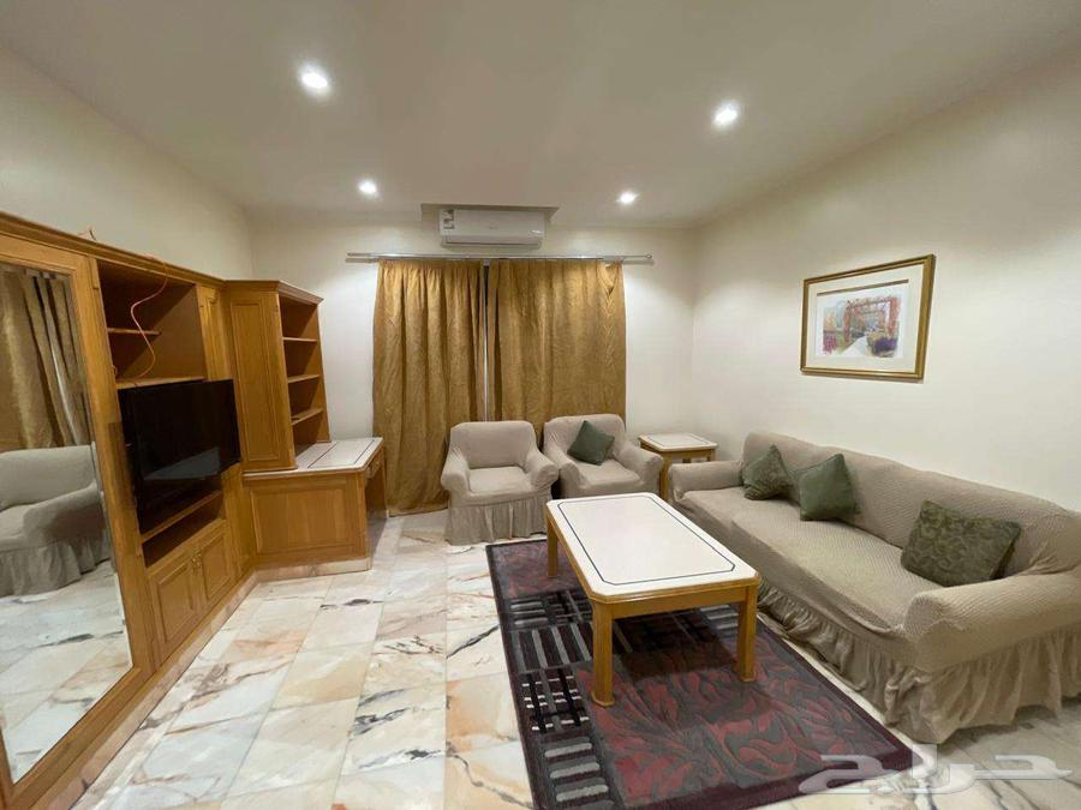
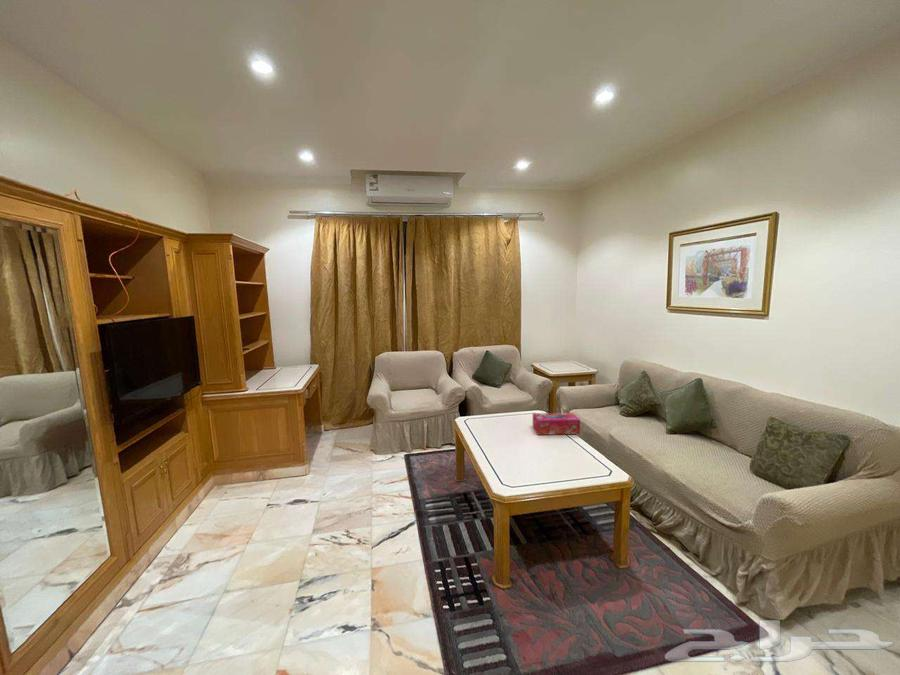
+ tissue box (555, 423)
